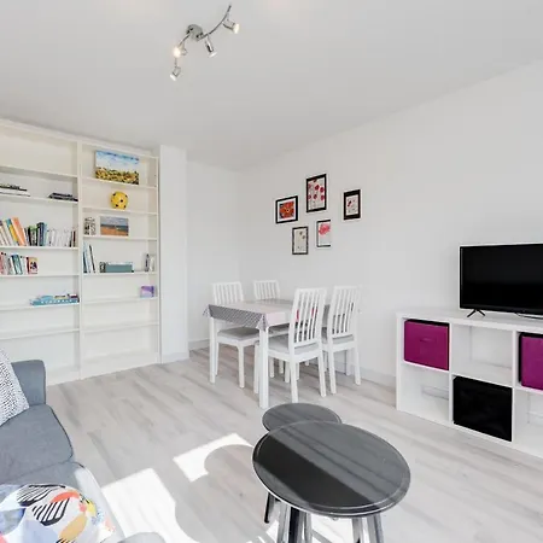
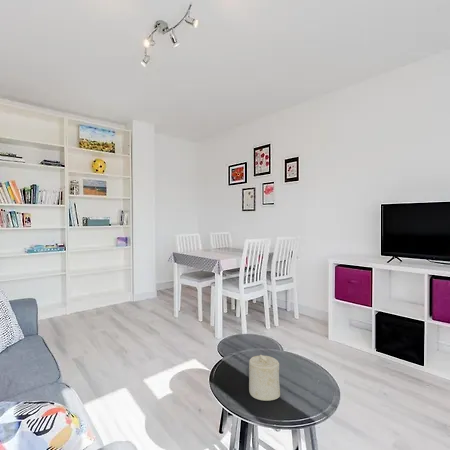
+ candle (264, 373)
